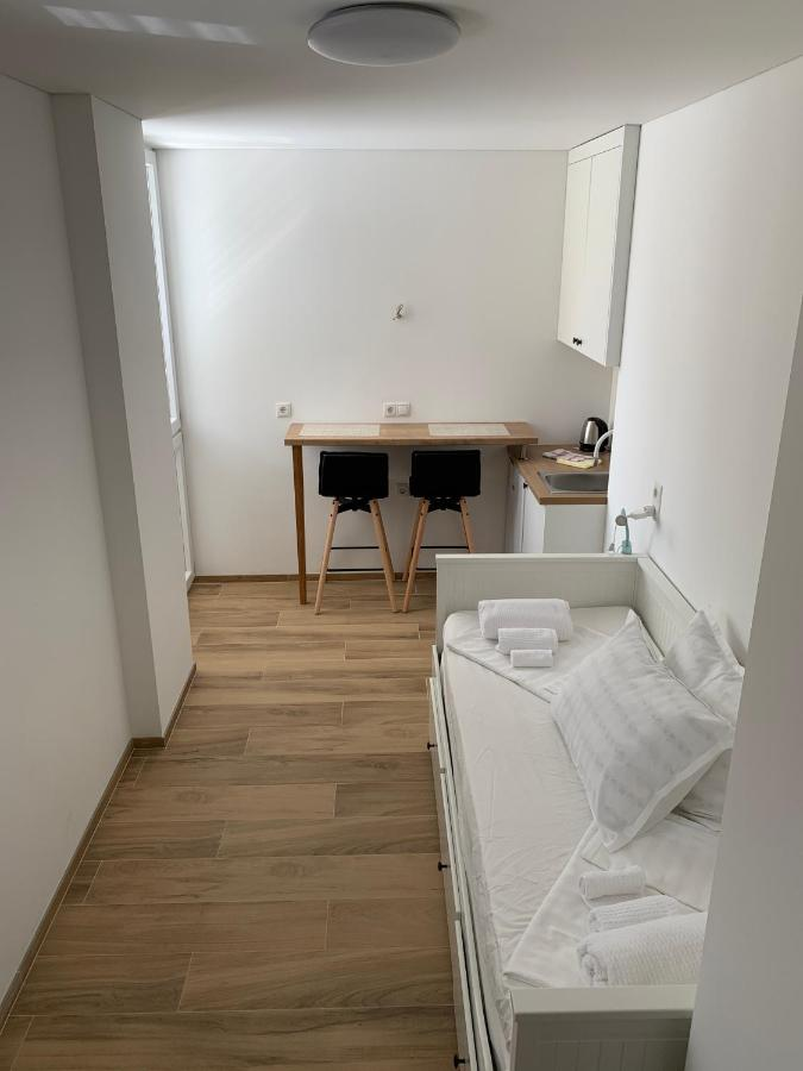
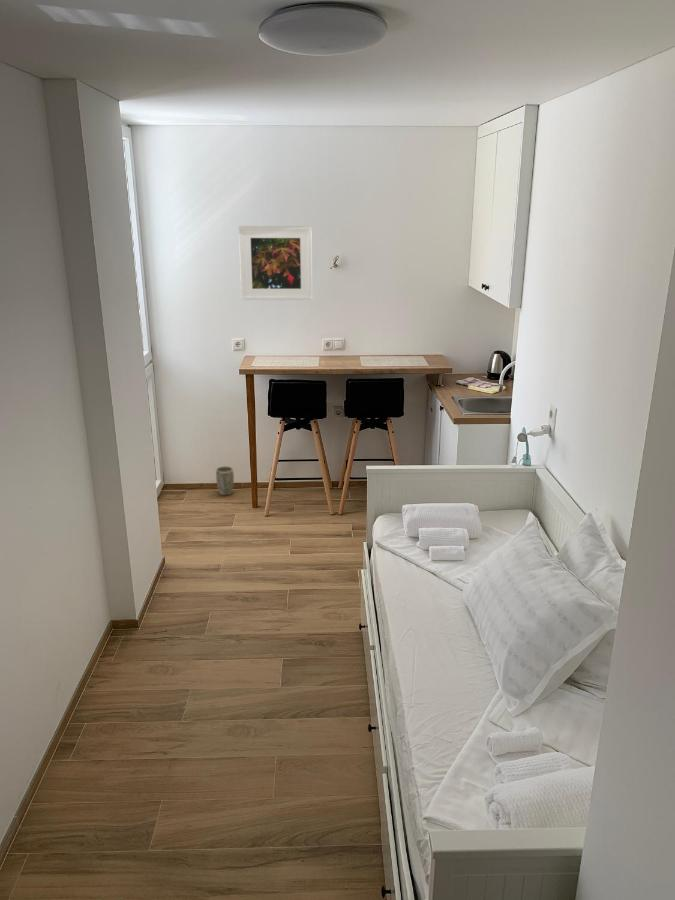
+ plant pot (225, 481)
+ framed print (276, 263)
